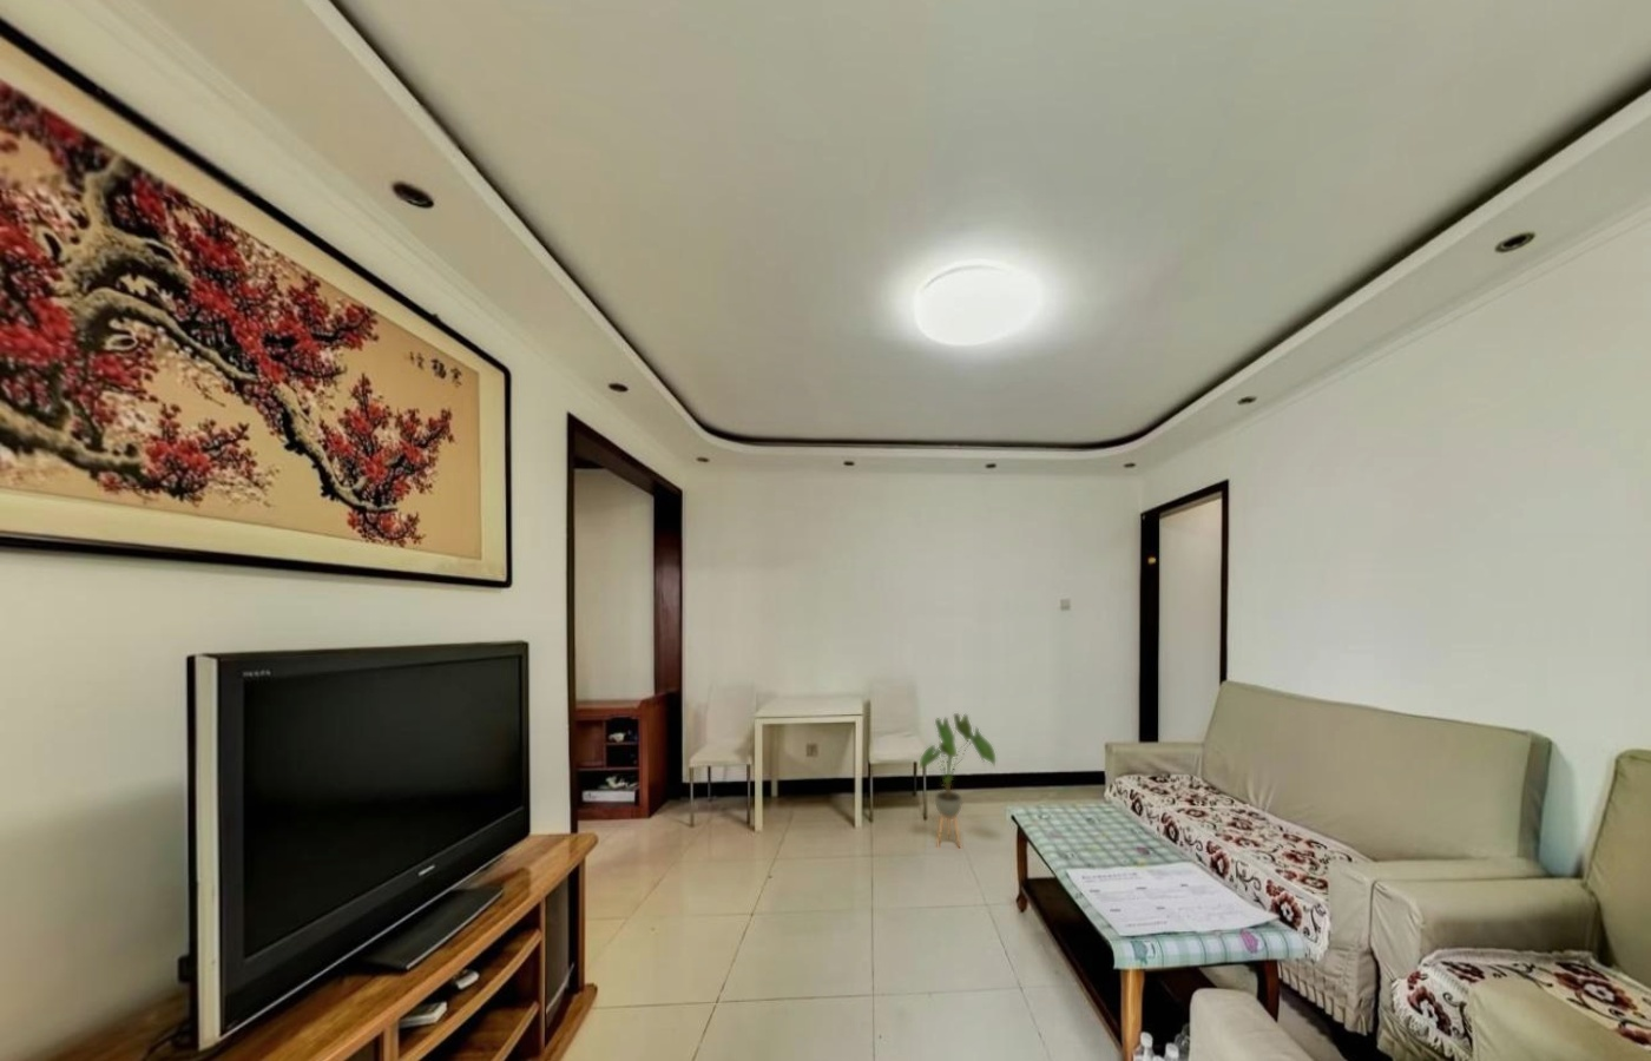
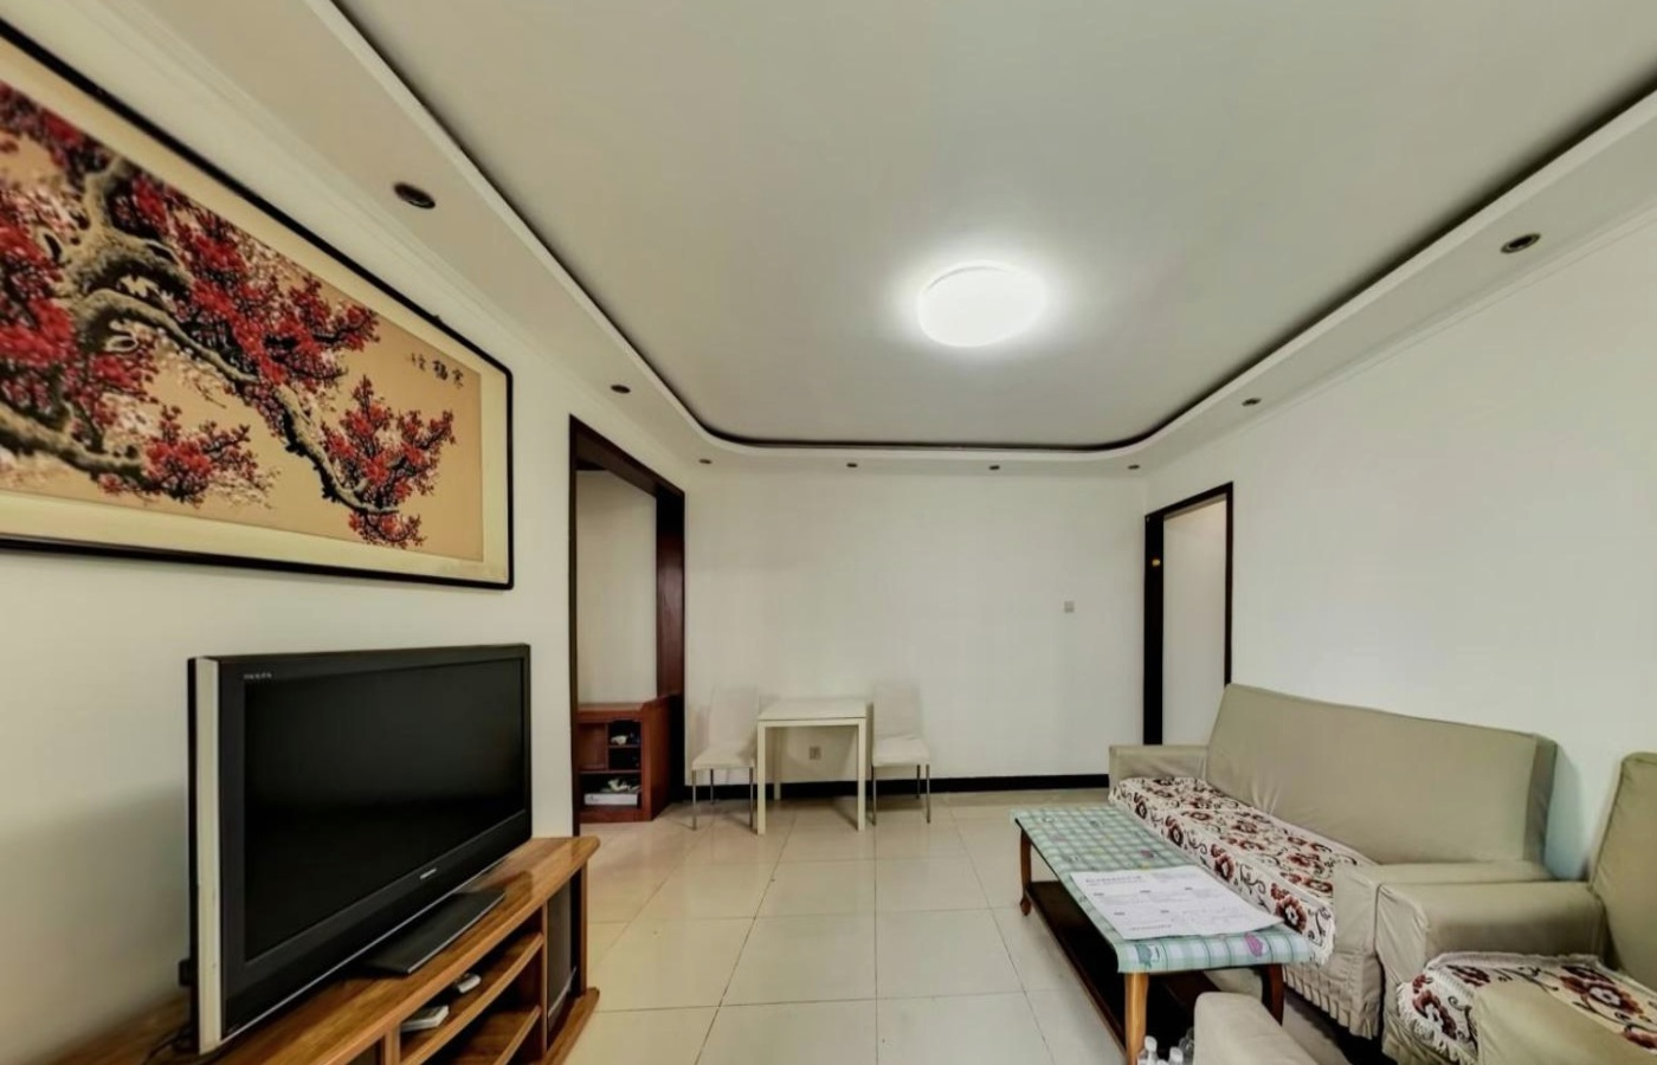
- house plant (953, 780)
